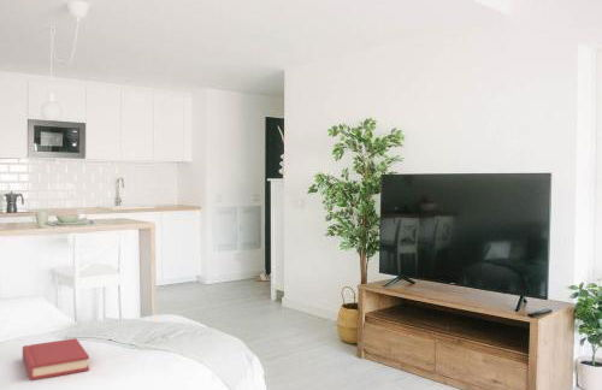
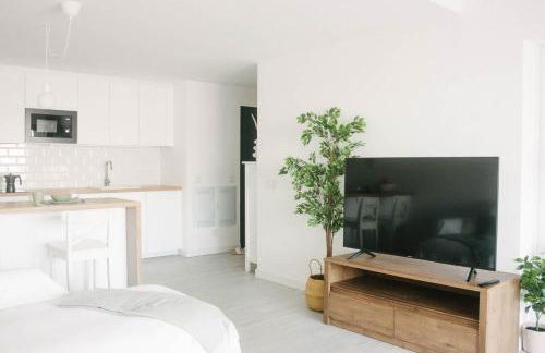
- hardback book (54, 358)
